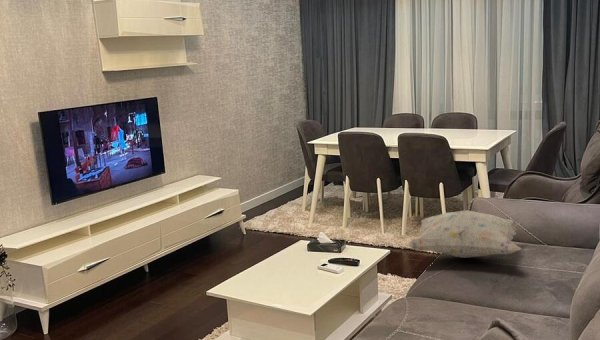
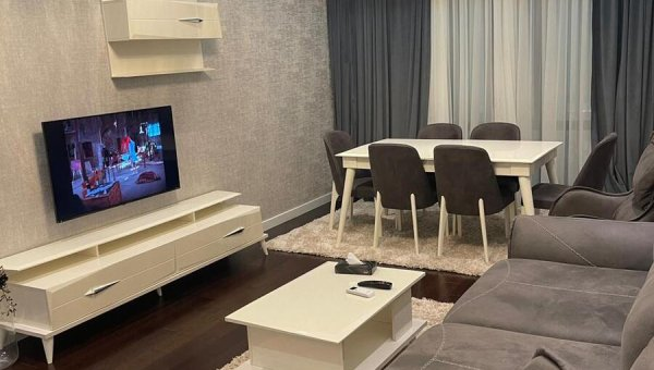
- decorative pillow (466, 234)
